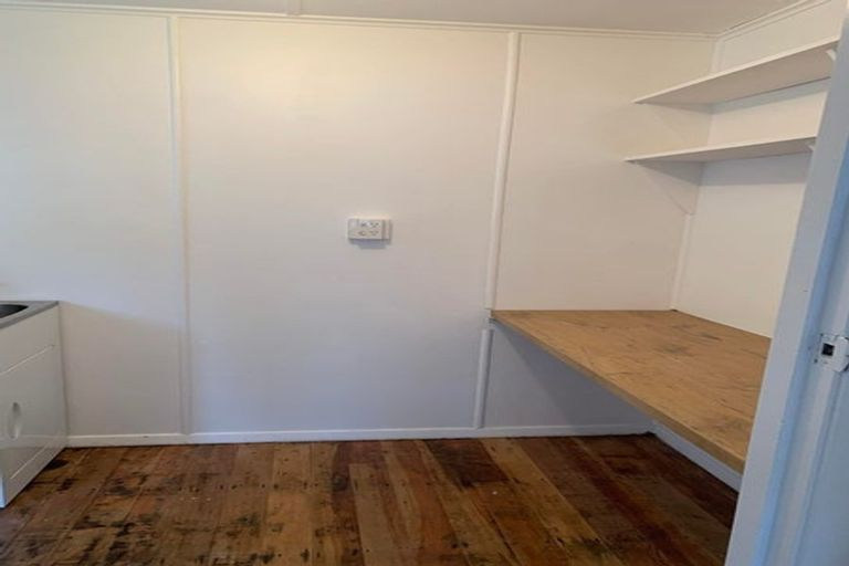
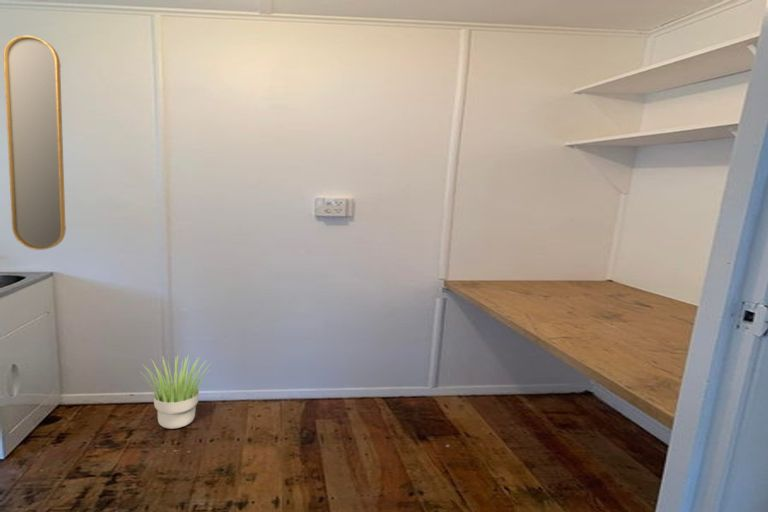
+ home mirror (35, 146)
+ potted plant (176, 394)
